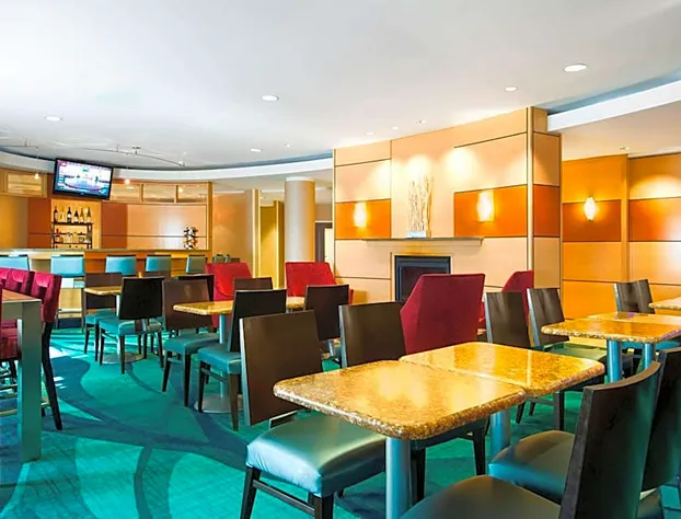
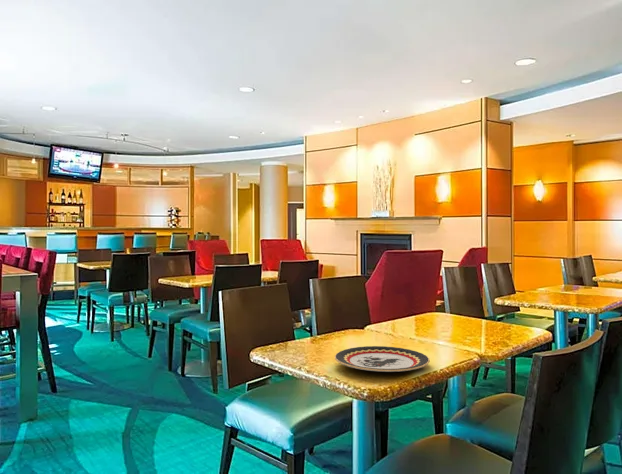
+ plate (381, 360)
